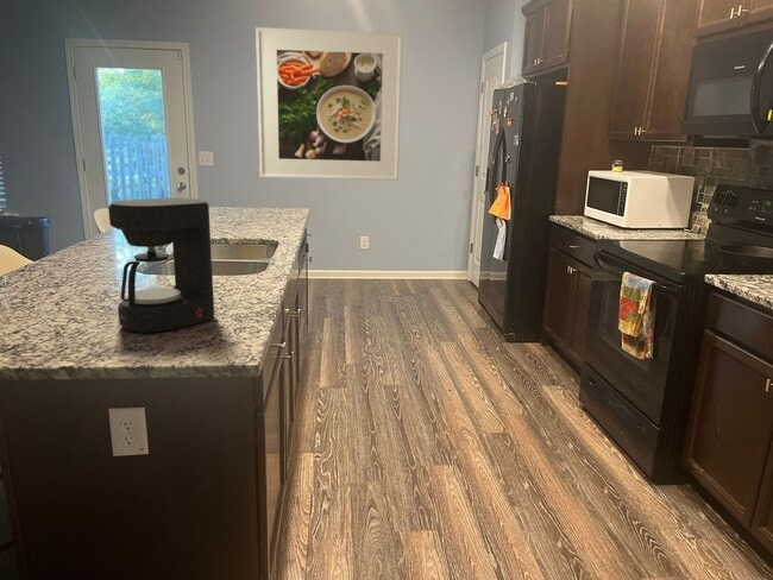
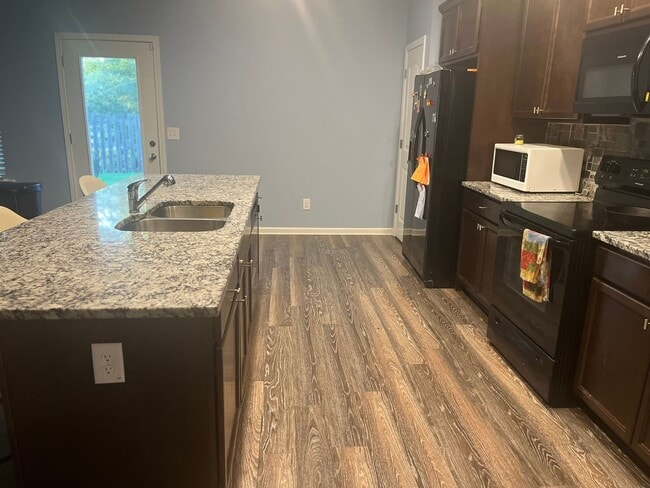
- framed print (329, 107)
- coffee maker (163, 259)
